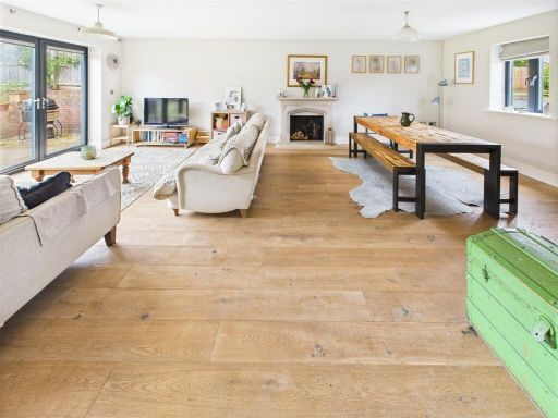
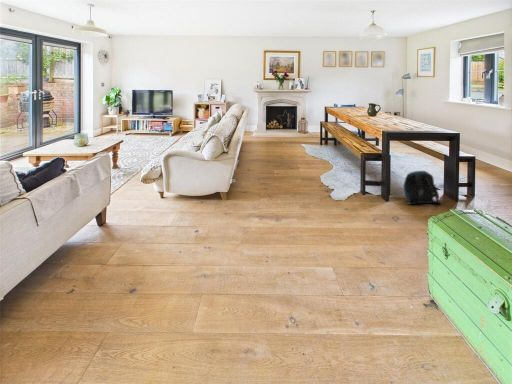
+ backpack (423, 187)
